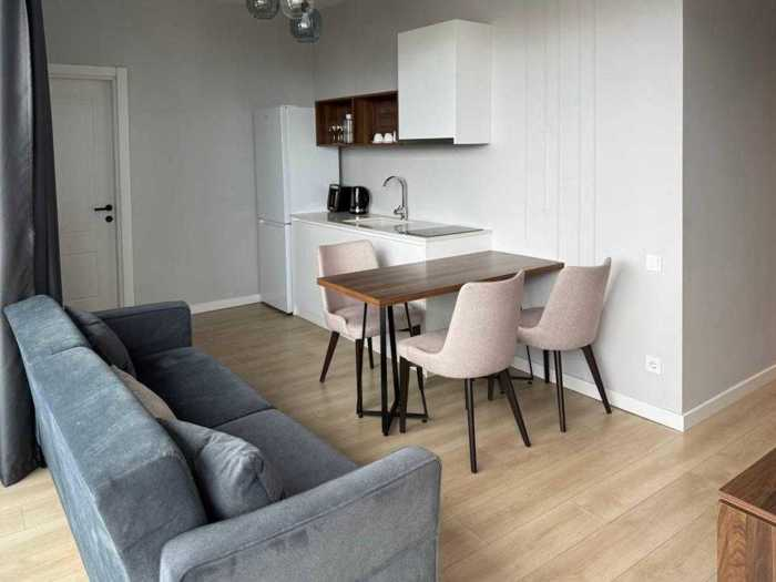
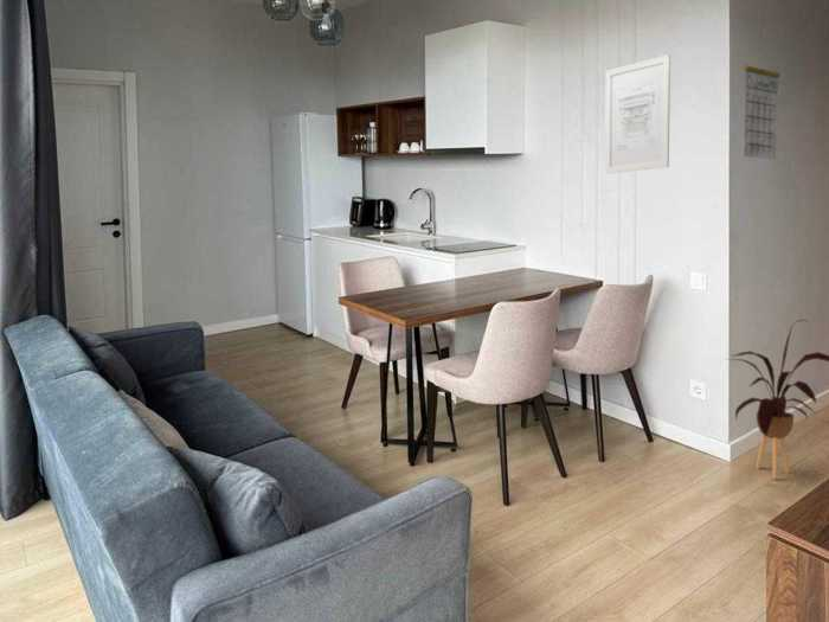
+ wall art (636, 116)
+ calendar (760, 103)
+ house plant (777, 399)
